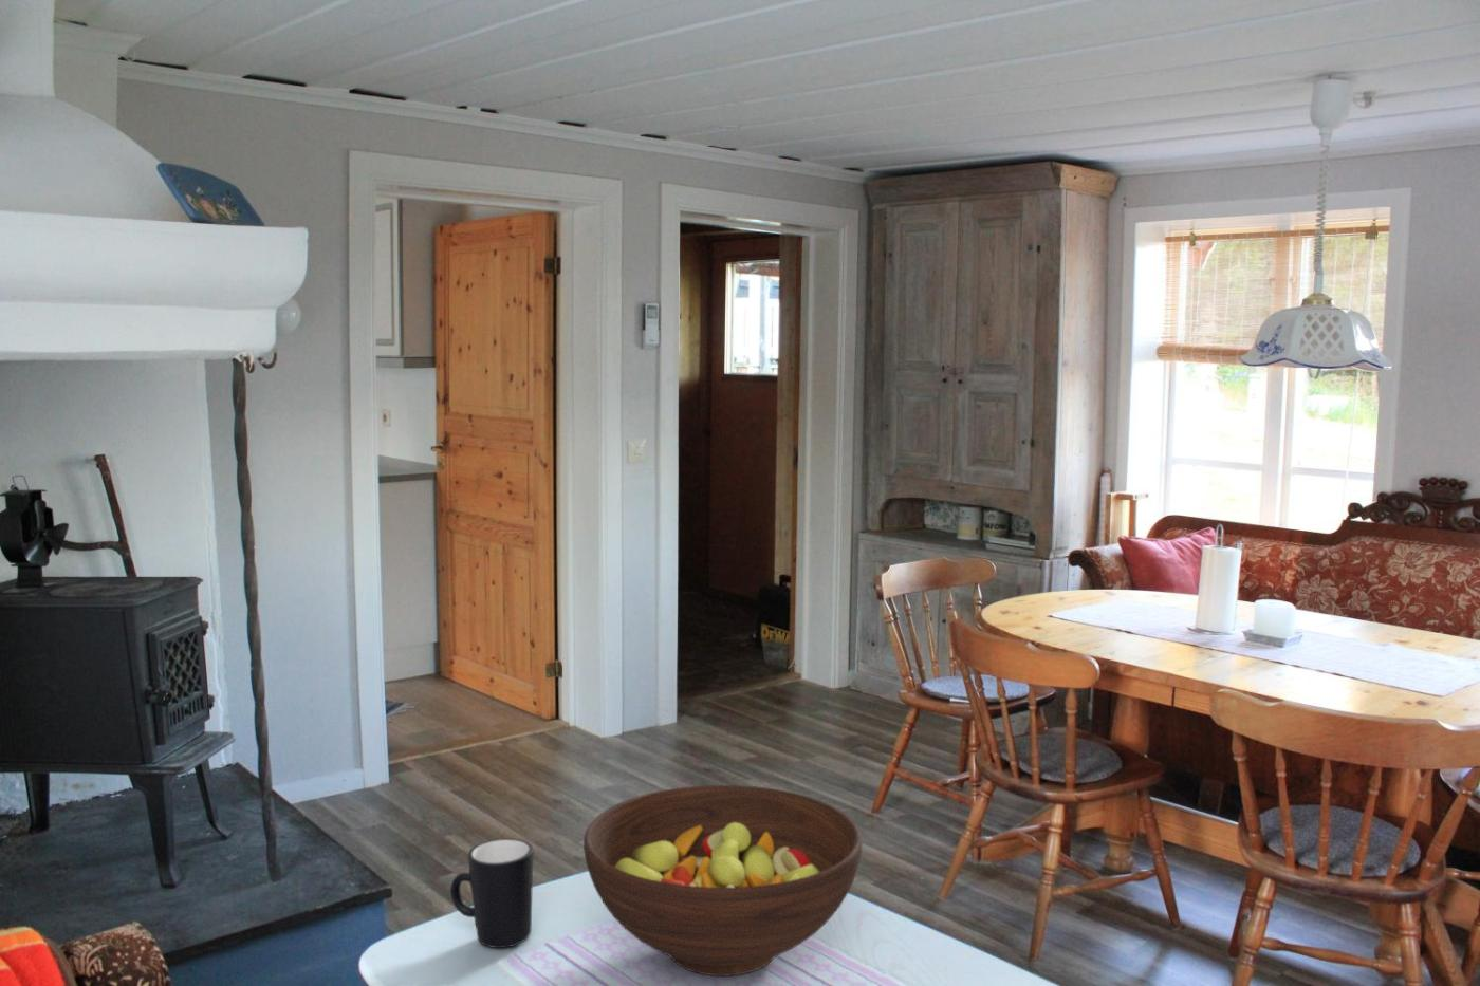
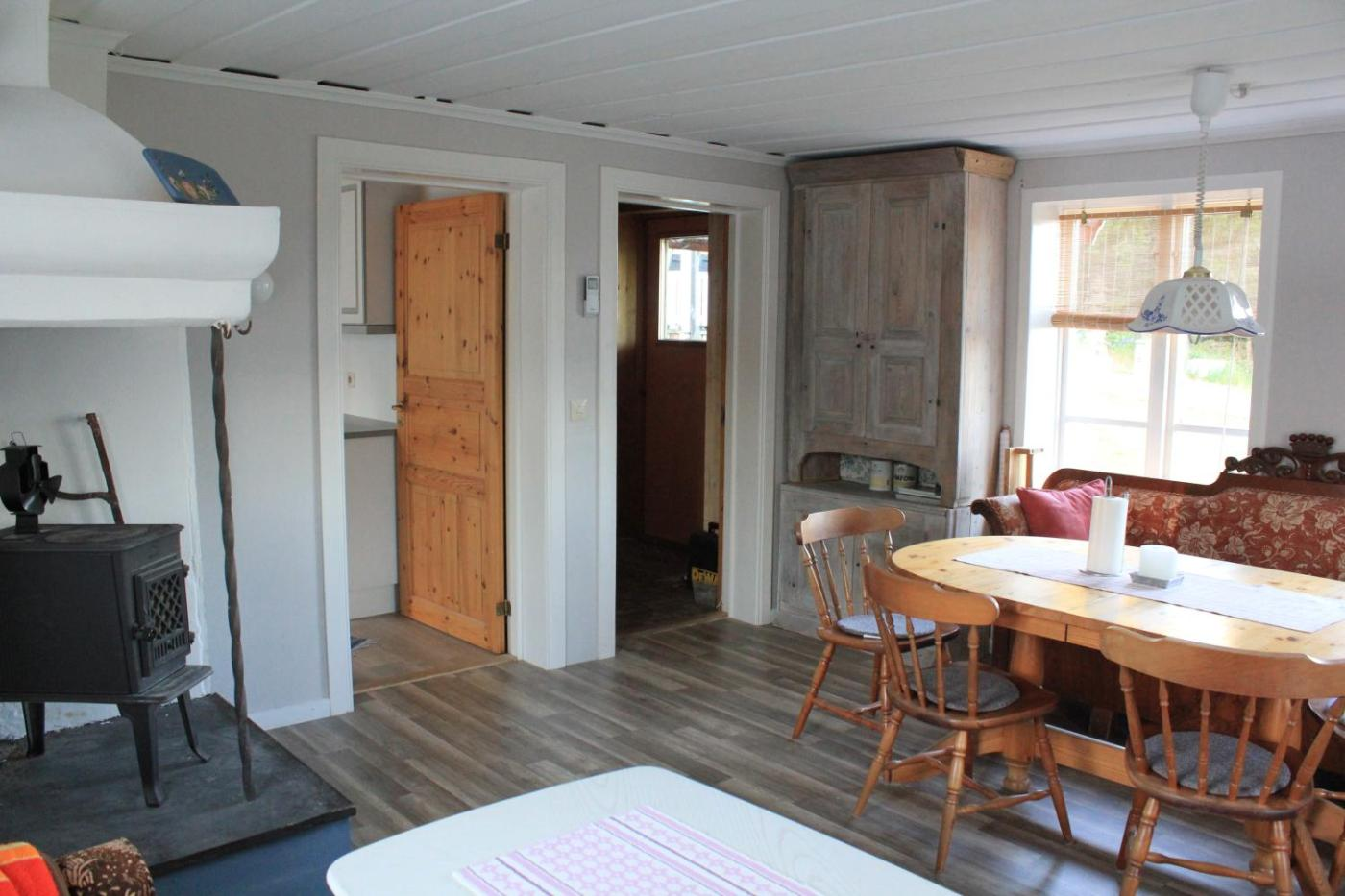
- fruit bowl (722, 892)
- mug (491, 894)
